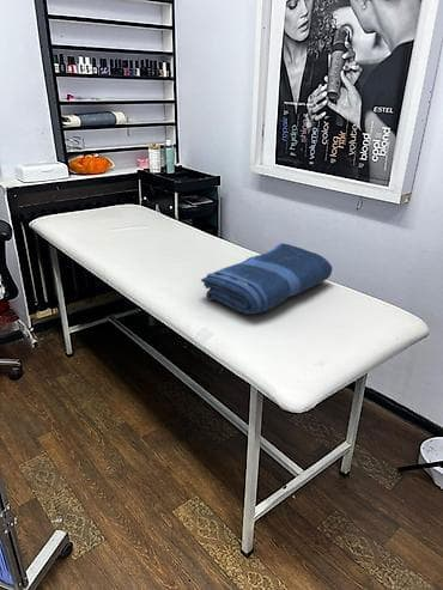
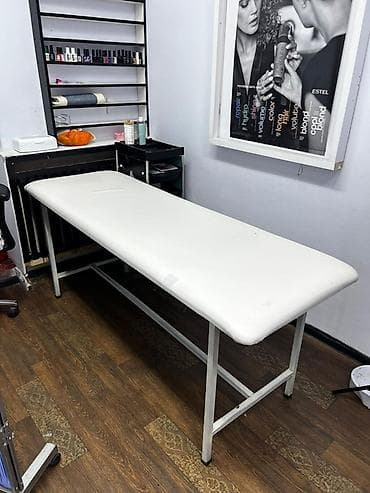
- towel (271, 275)
